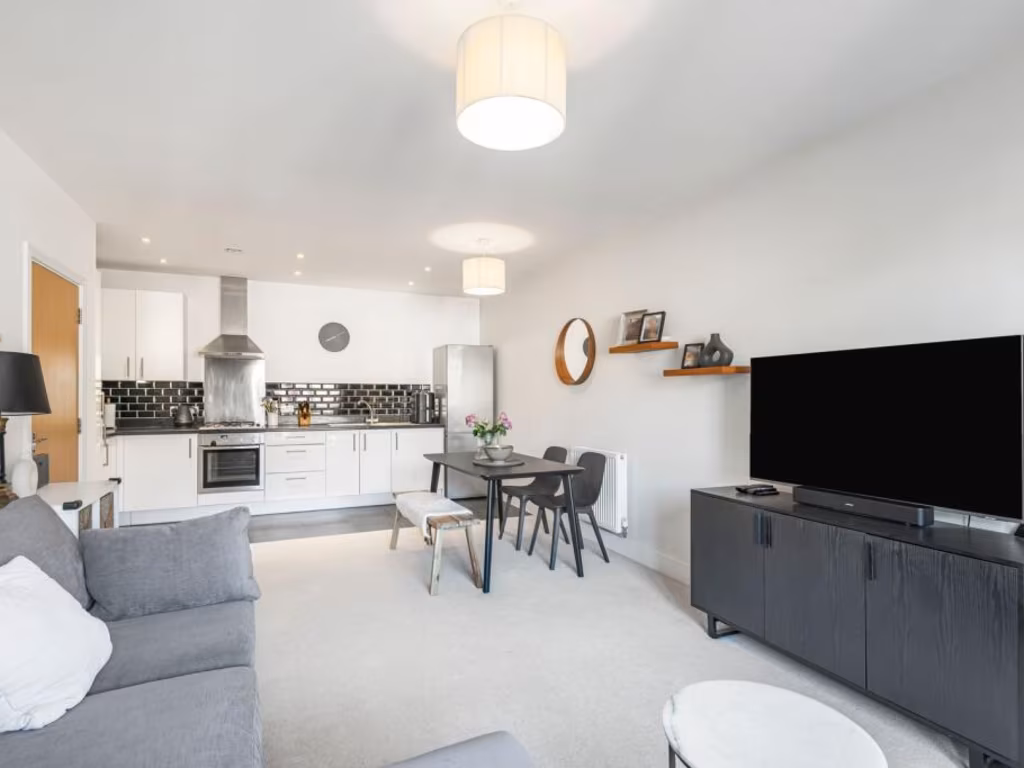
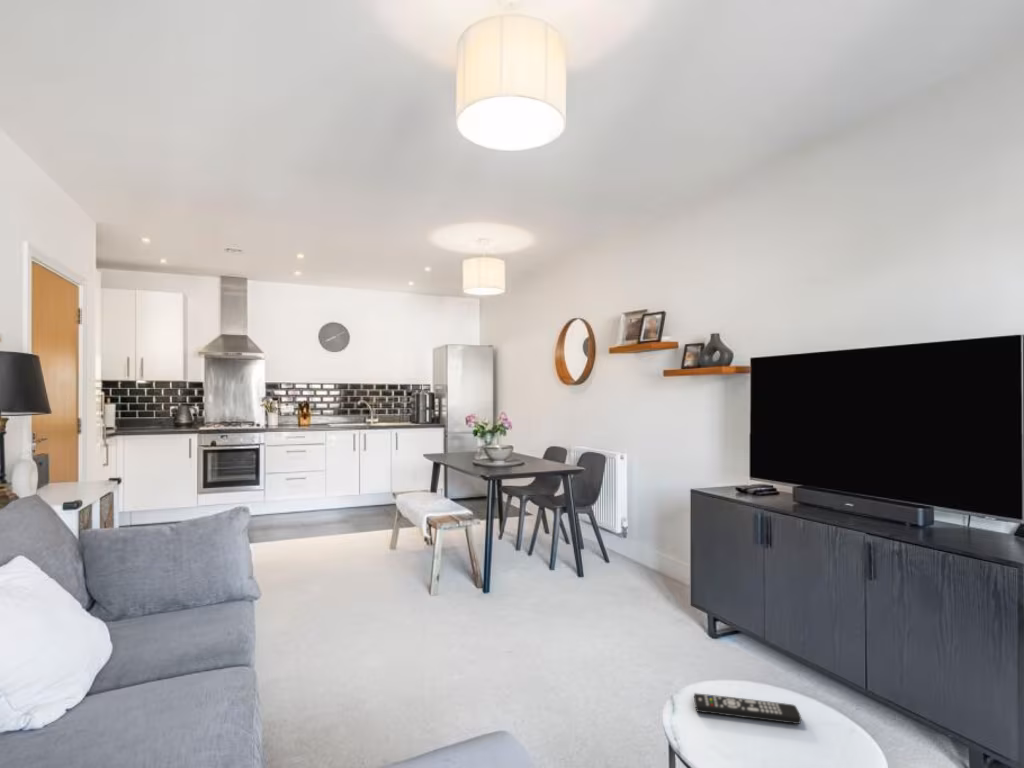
+ remote control (745, 708)
